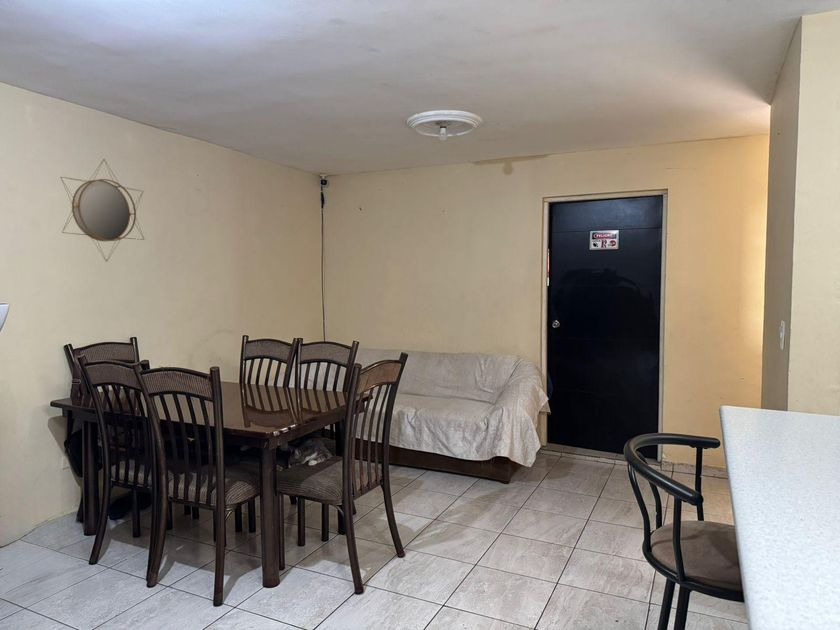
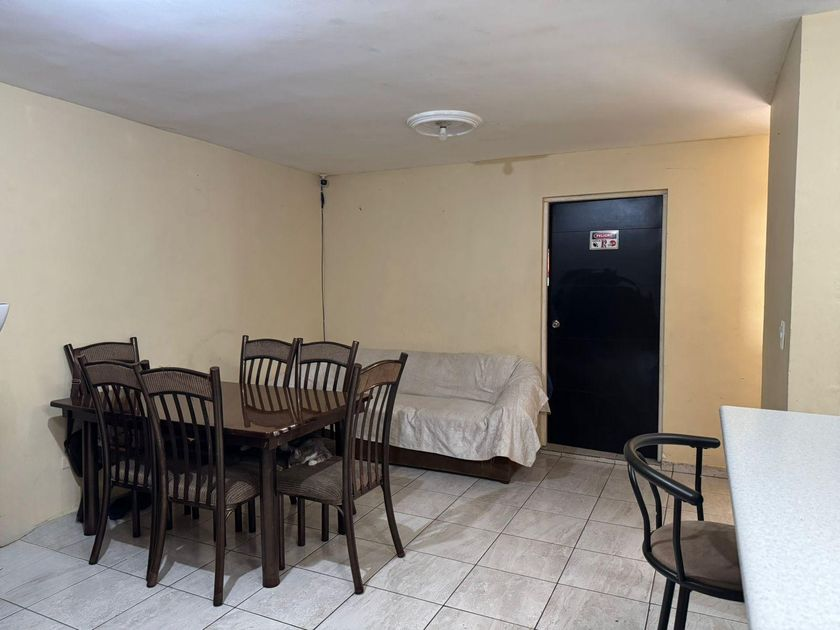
- home mirror (105, 210)
